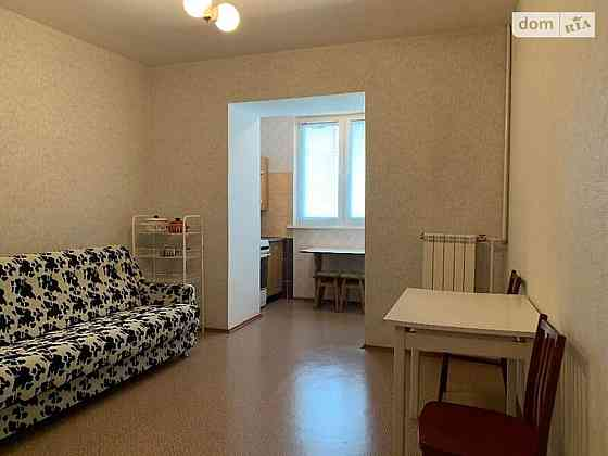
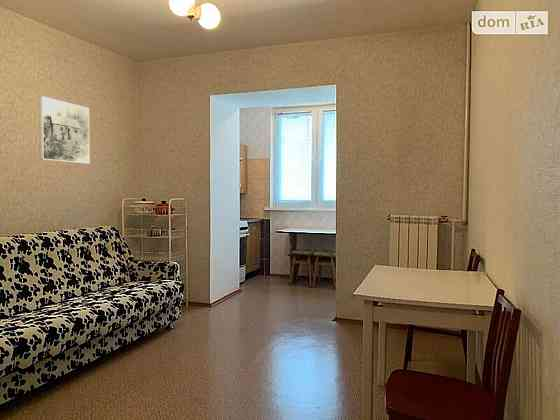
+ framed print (66, 132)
